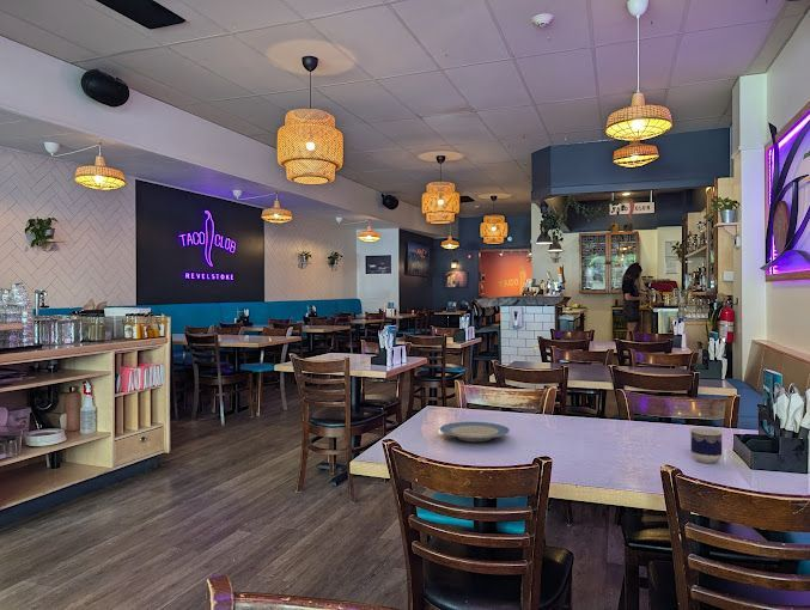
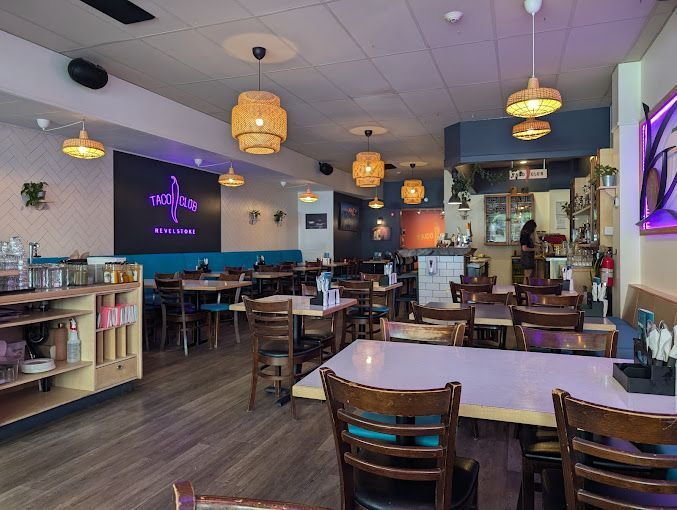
- plate (474, 433)
- cup (706, 444)
